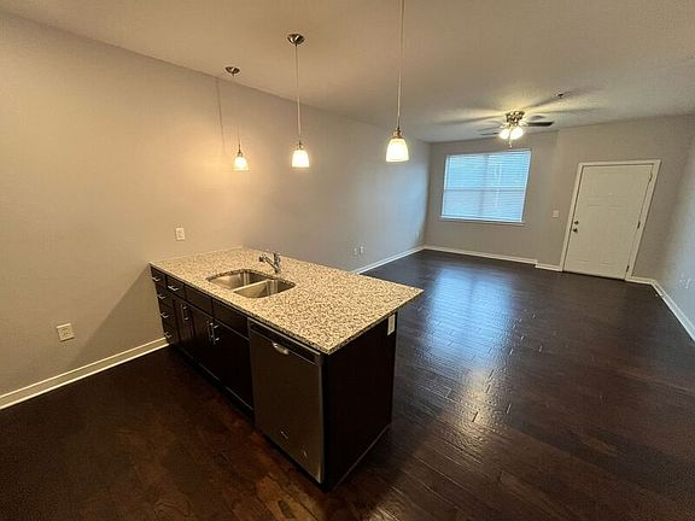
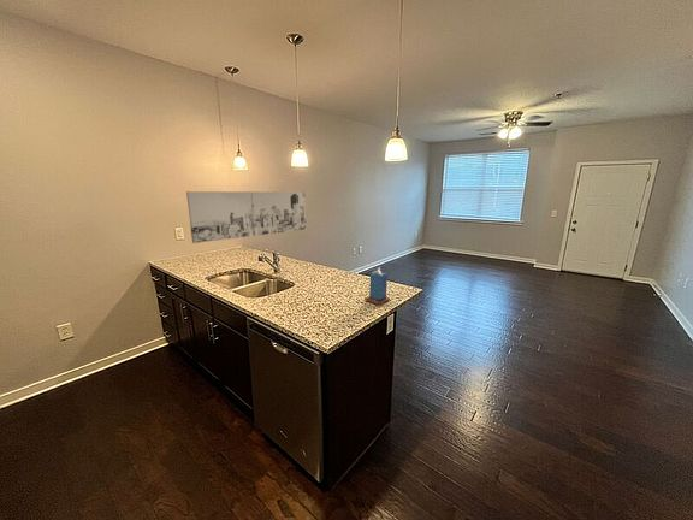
+ candle (377, 284)
+ wall art (256, 213)
